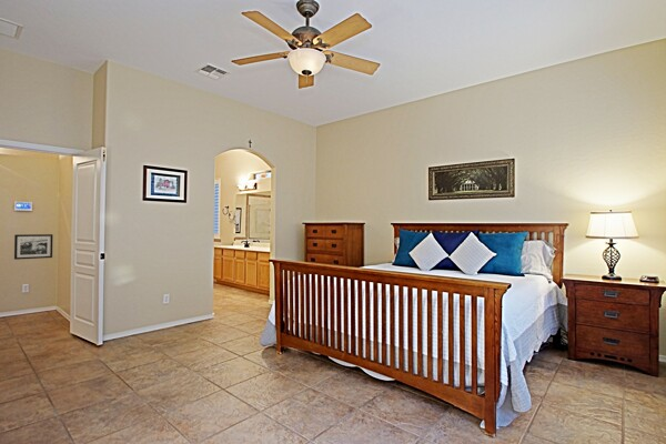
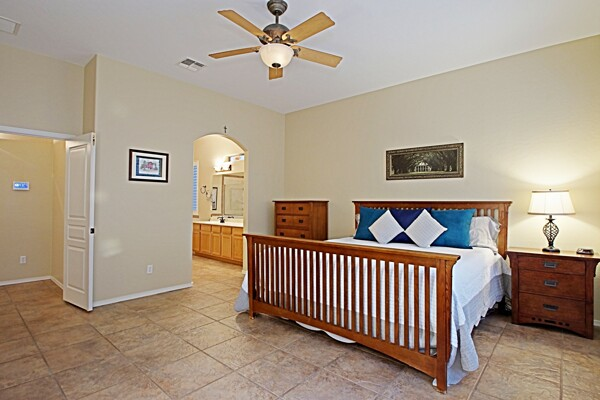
- picture frame (33, 246)
